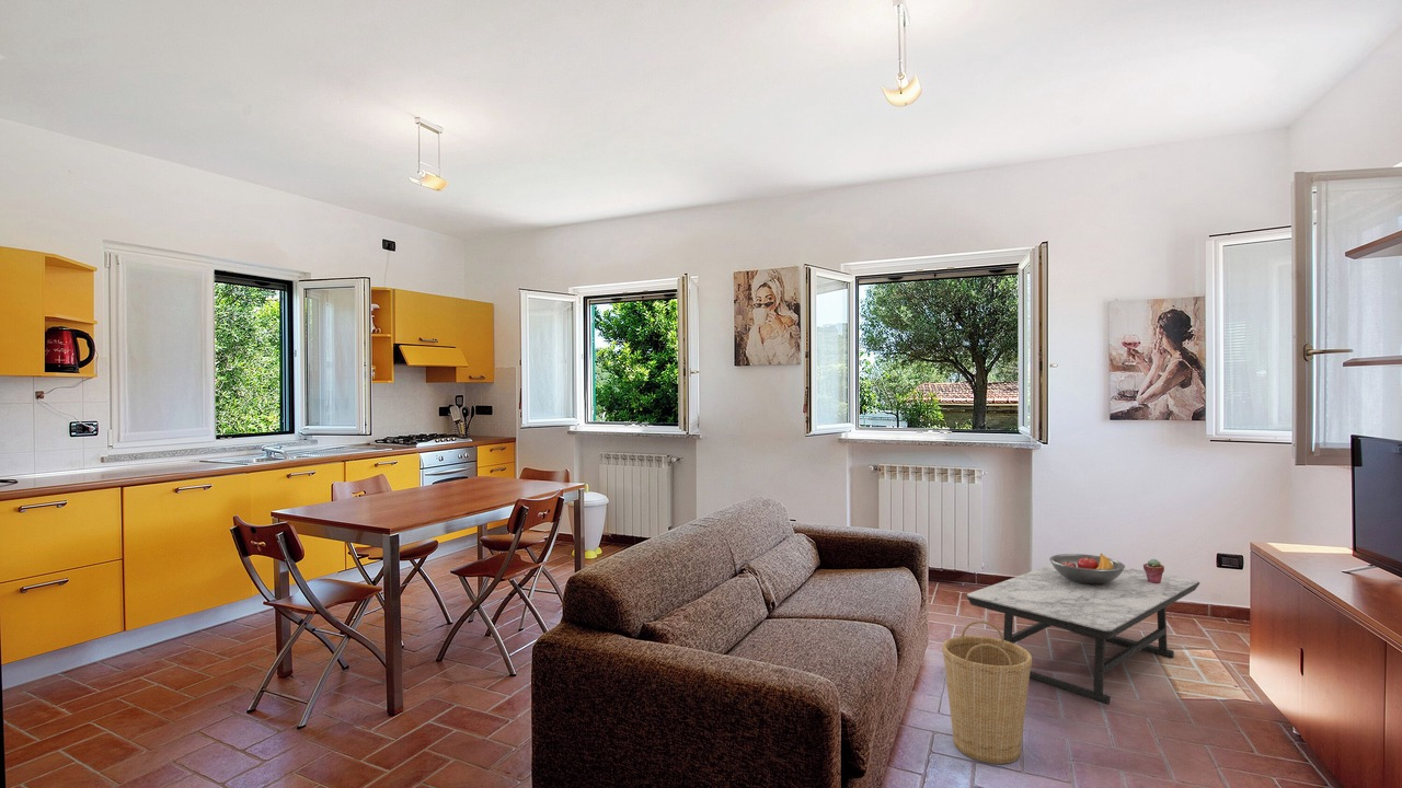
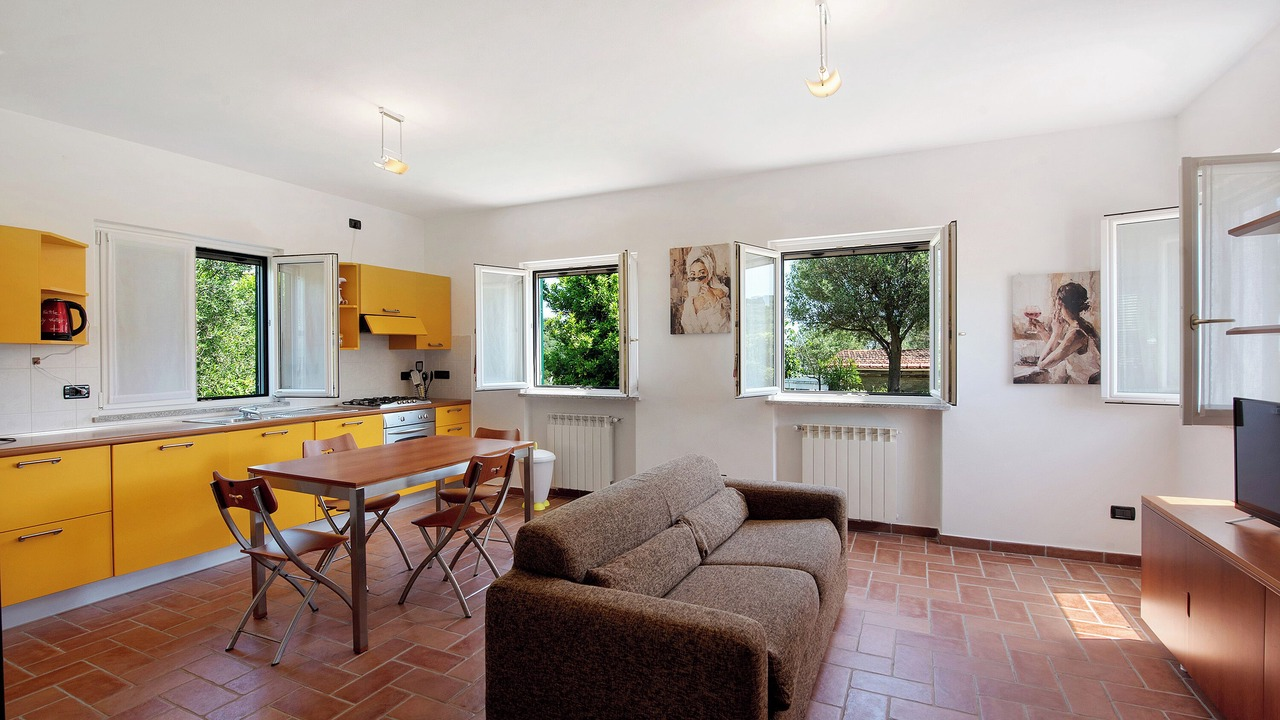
- potted succulent (1153, 568)
- basket (986, 688)
- coffee table (1087, 625)
- fruit bowl (1085, 567)
